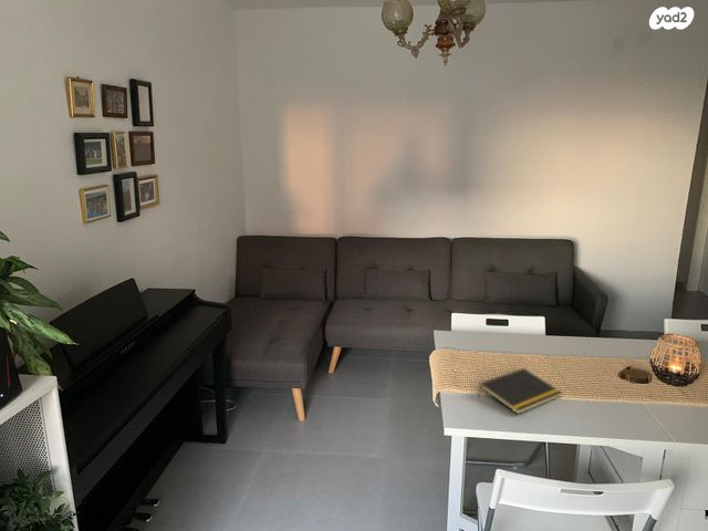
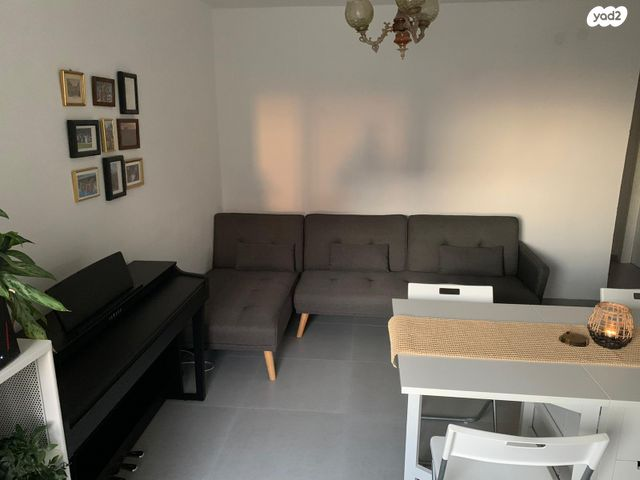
- notepad (520, 389)
